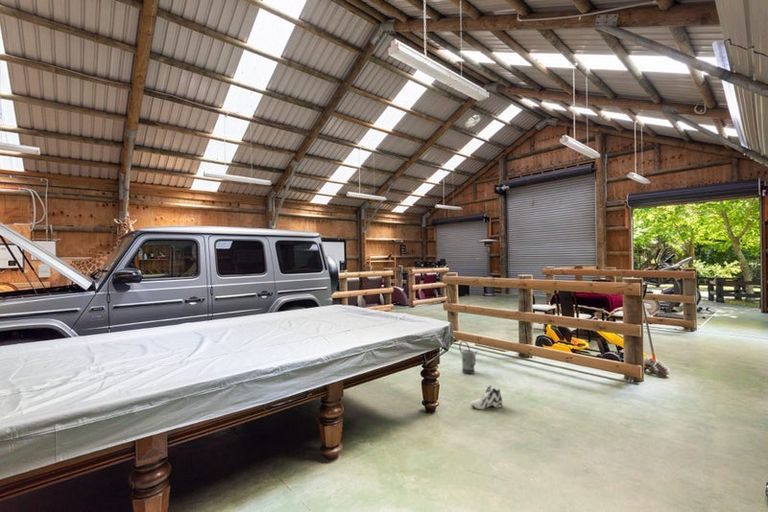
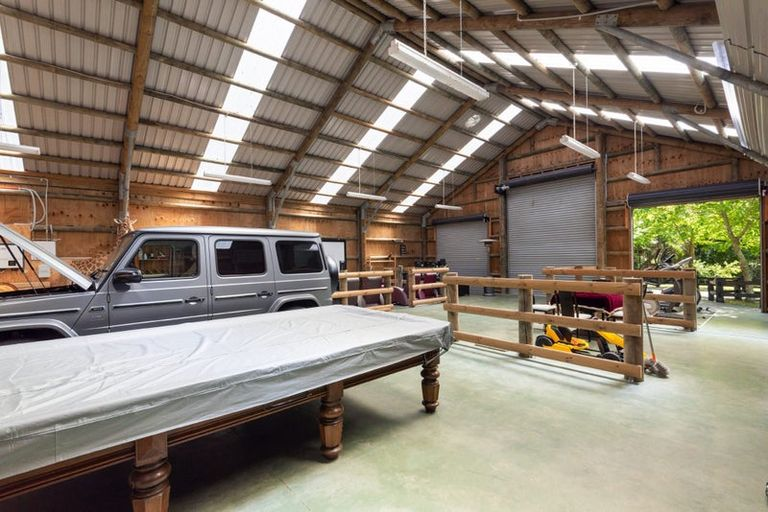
- watering can (468, 357)
- sneaker (486, 395)
